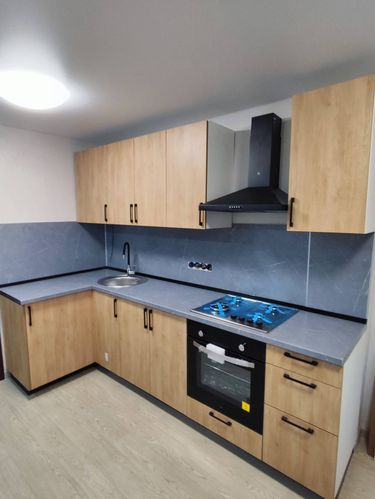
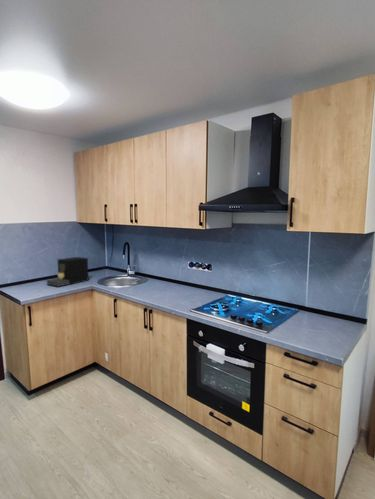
+ coffee maker (67, 271)
